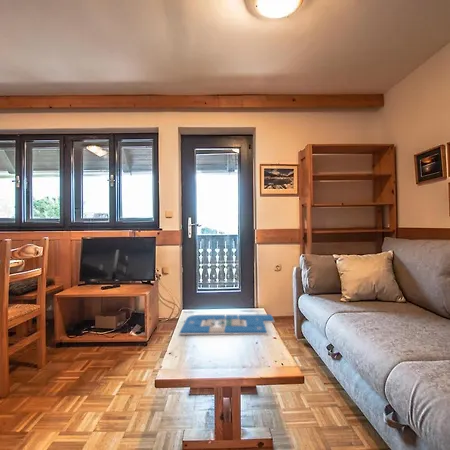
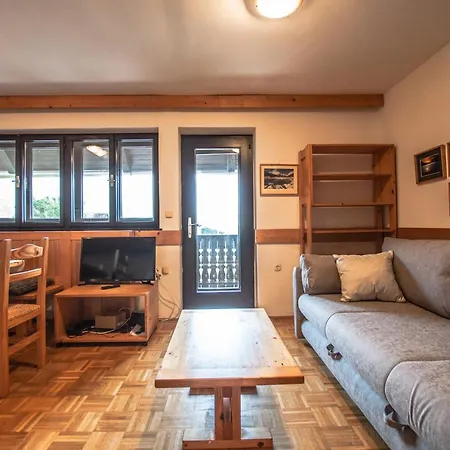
- board game (229, 321)
